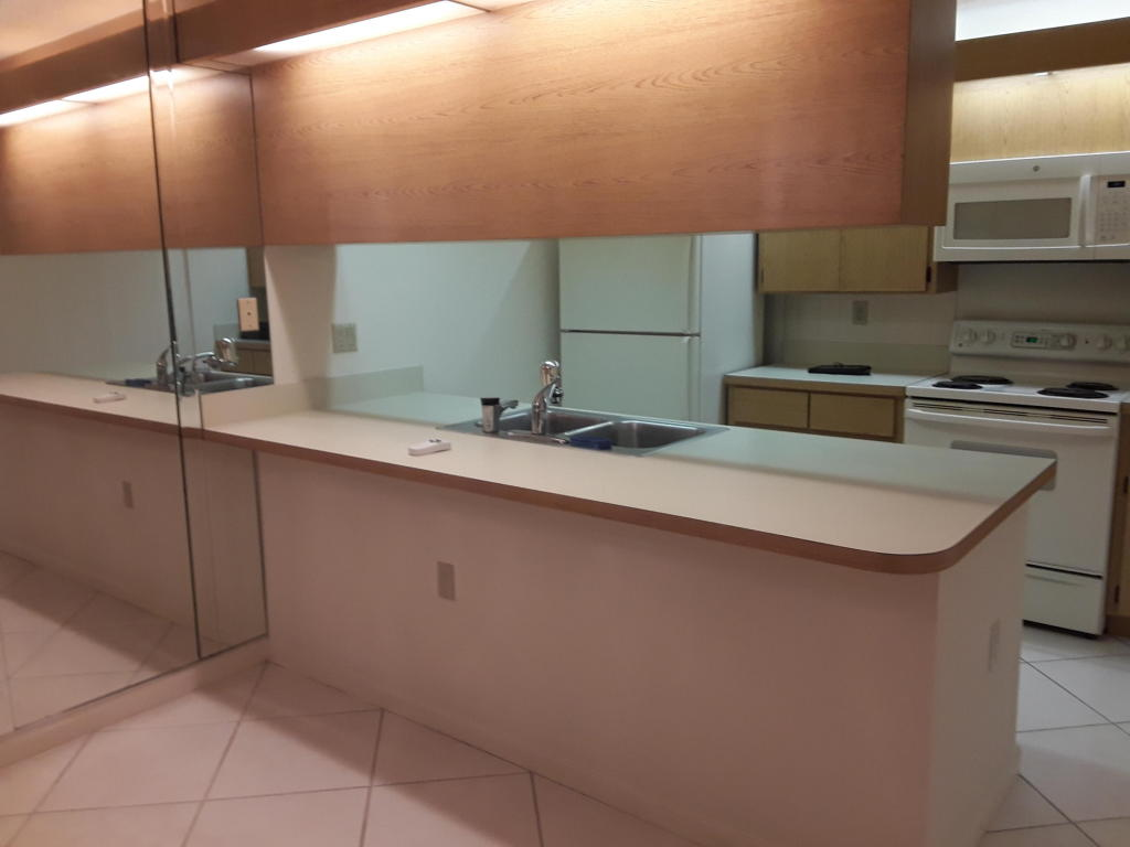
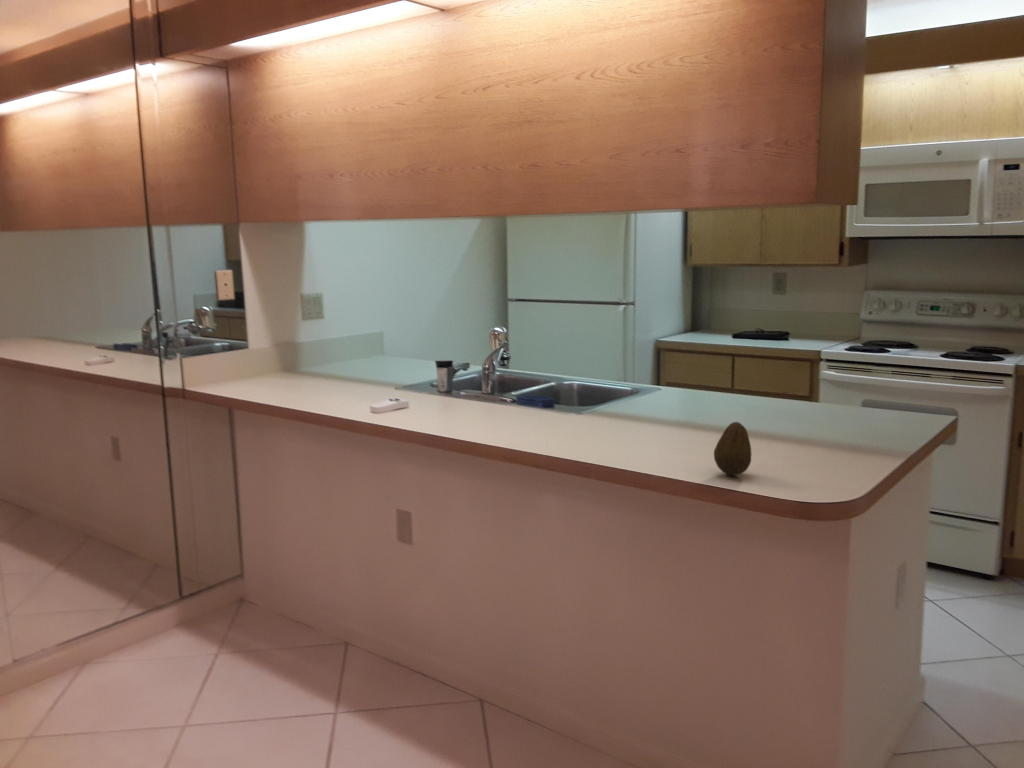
+ fruit (733, 448)
